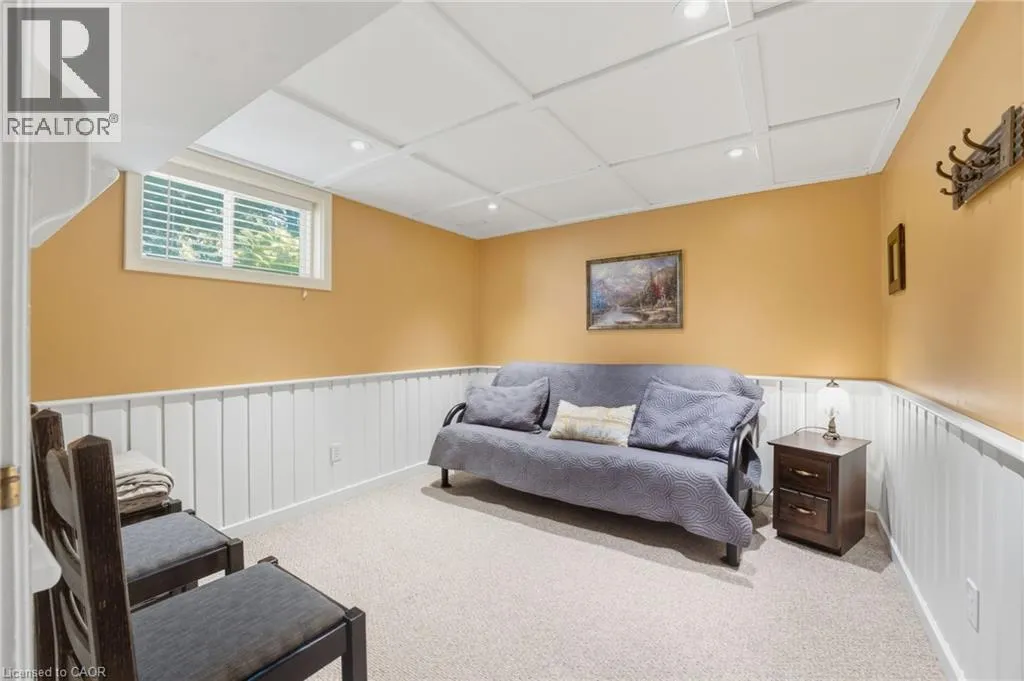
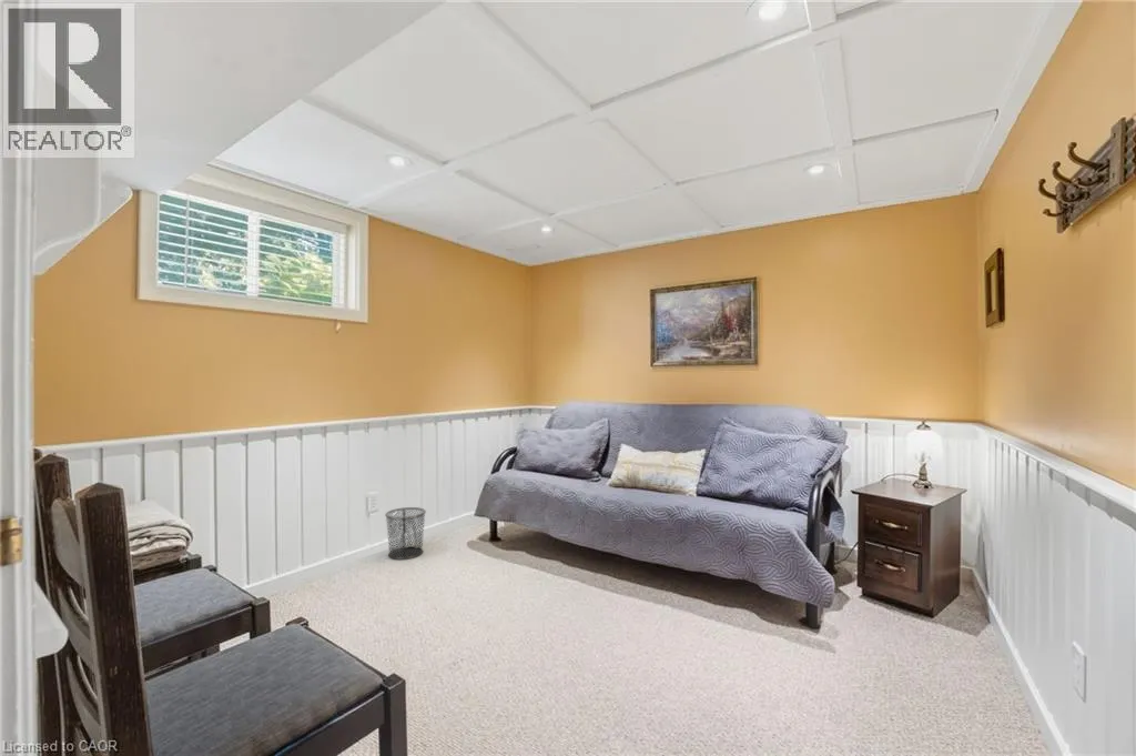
+ waste bin (405, 533)
